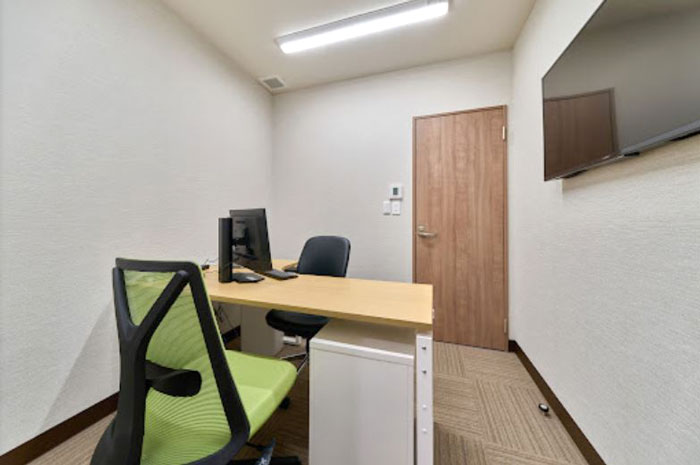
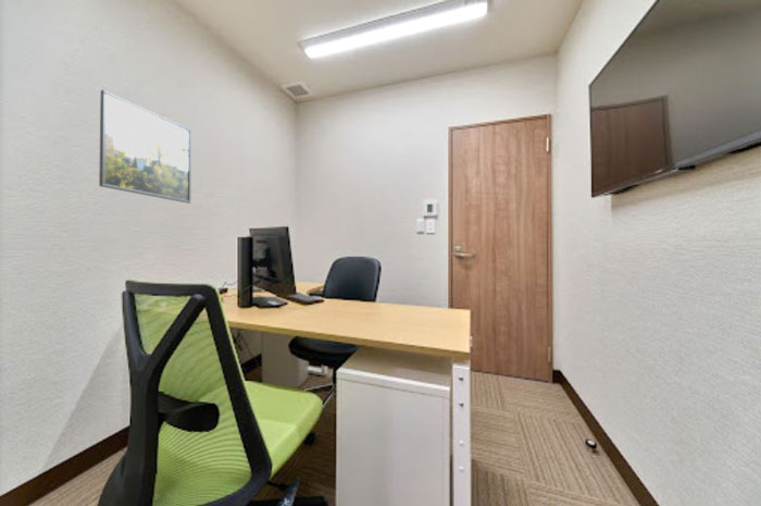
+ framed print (151, 153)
